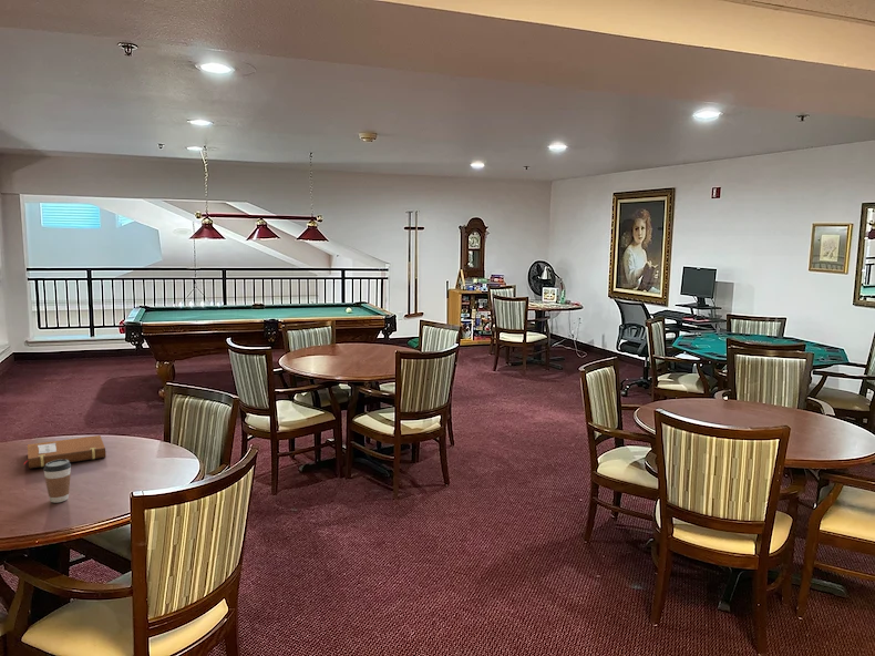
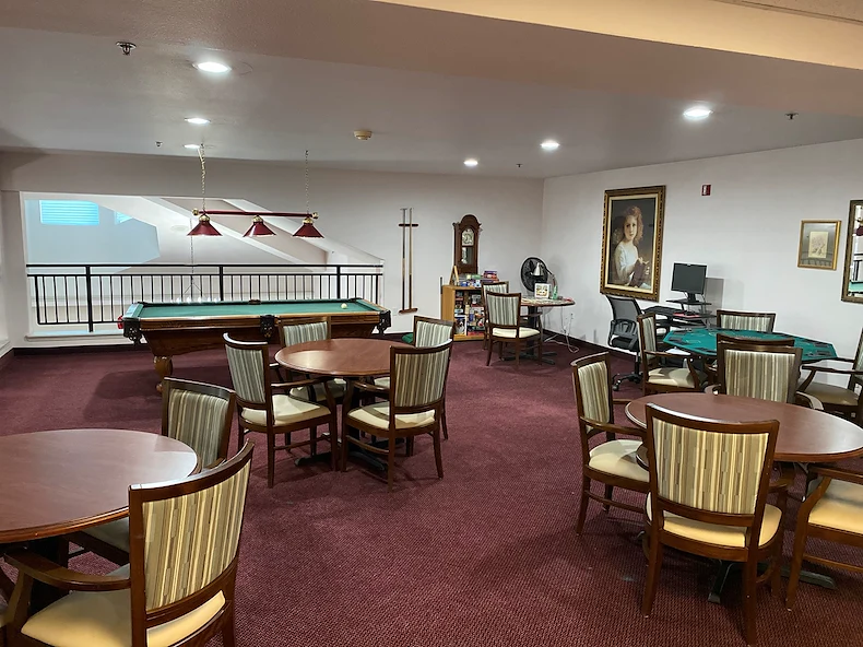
- notebook (64, 451)
- coffee cup (58, 481)
